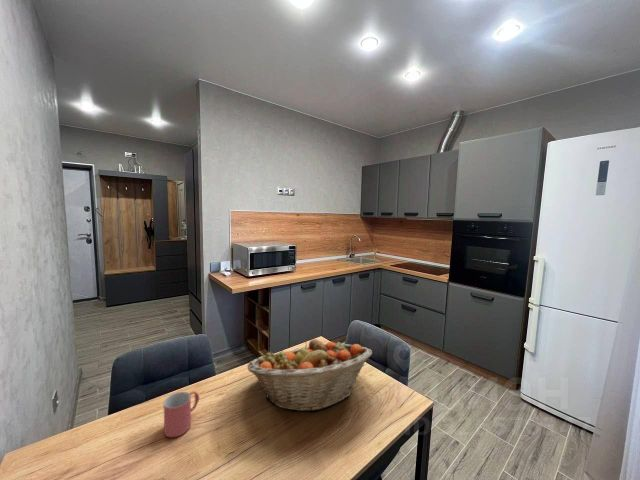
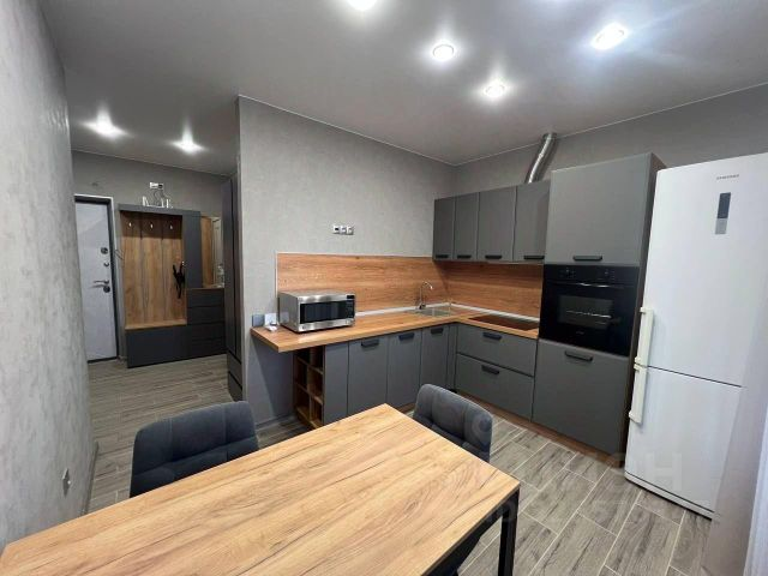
- fruit basket (311, 366)
- mug (183, 409)
